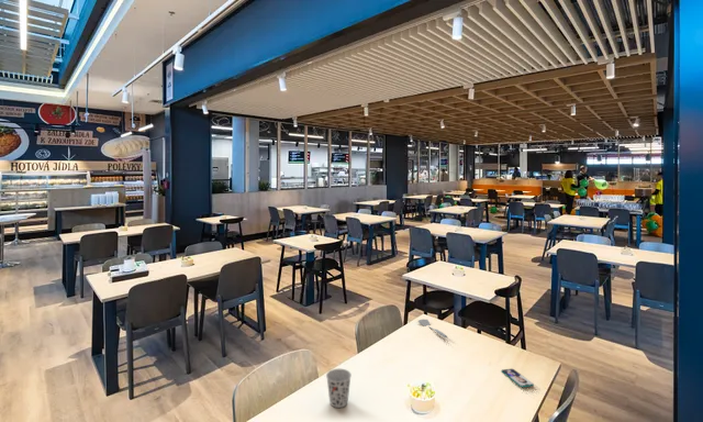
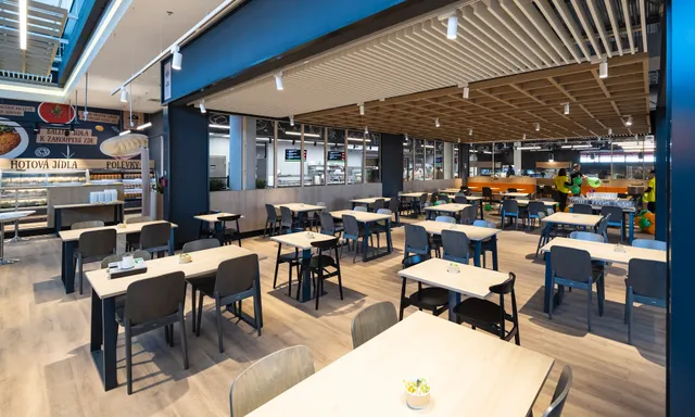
- cup (338, 388)
- smartphone (516, 377)
- spatula (433, 329)
